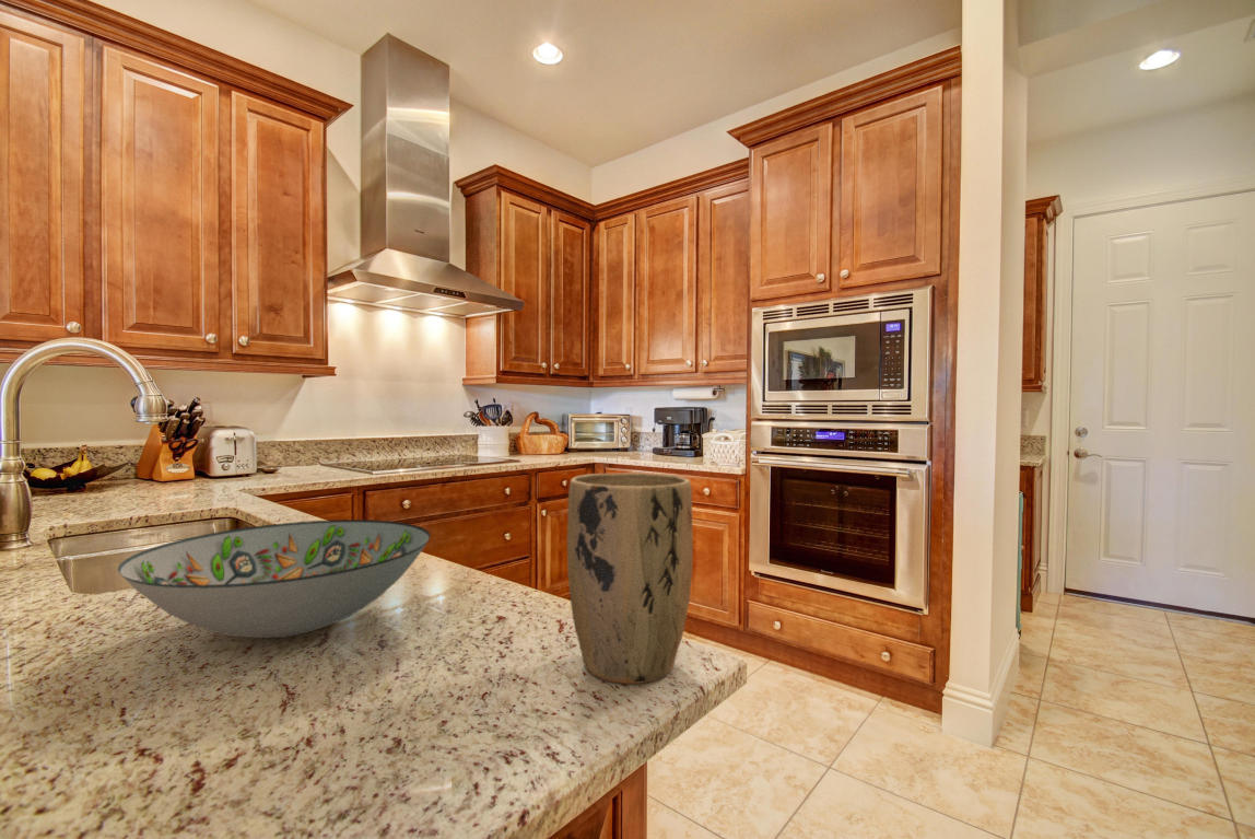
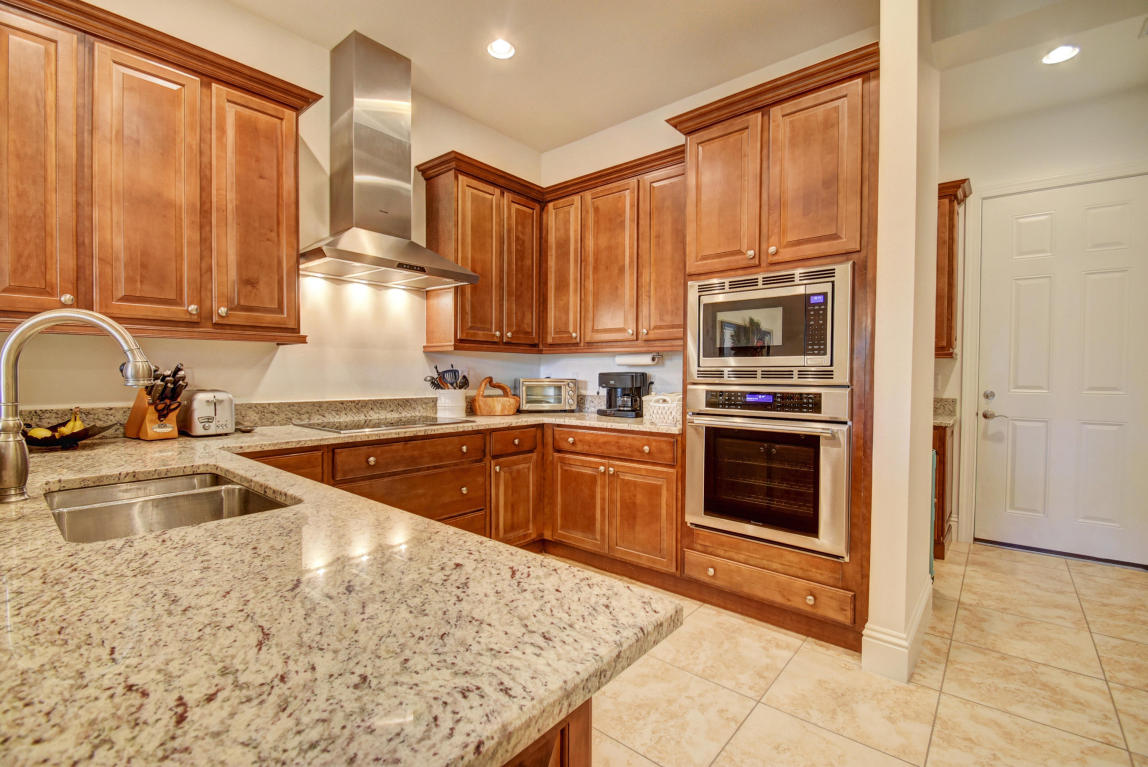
- plant pot (629, 571)
- decorative bowl (293, 584)
